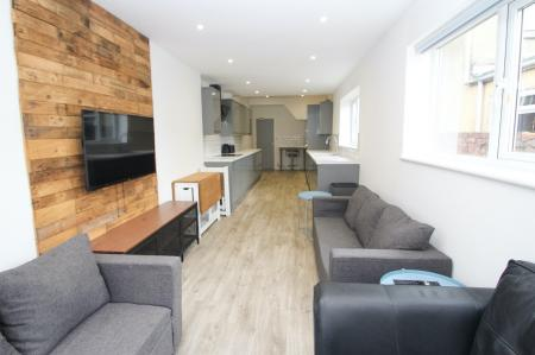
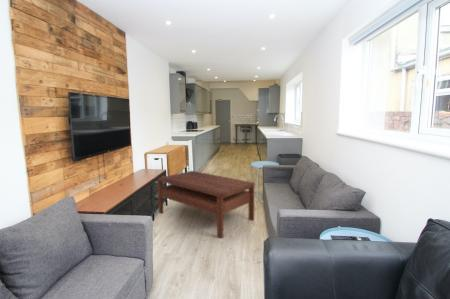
+ coffee table (204, 198)
